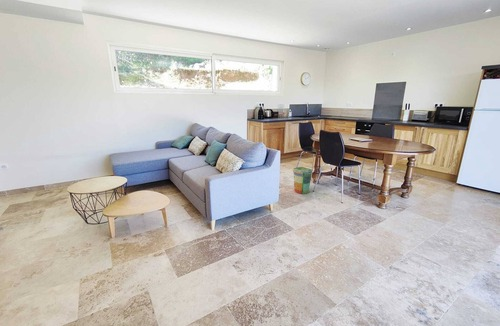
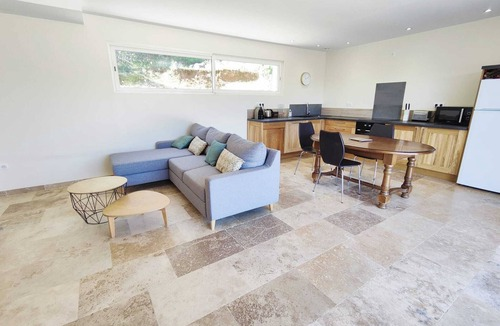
- trash can (302, 180)
